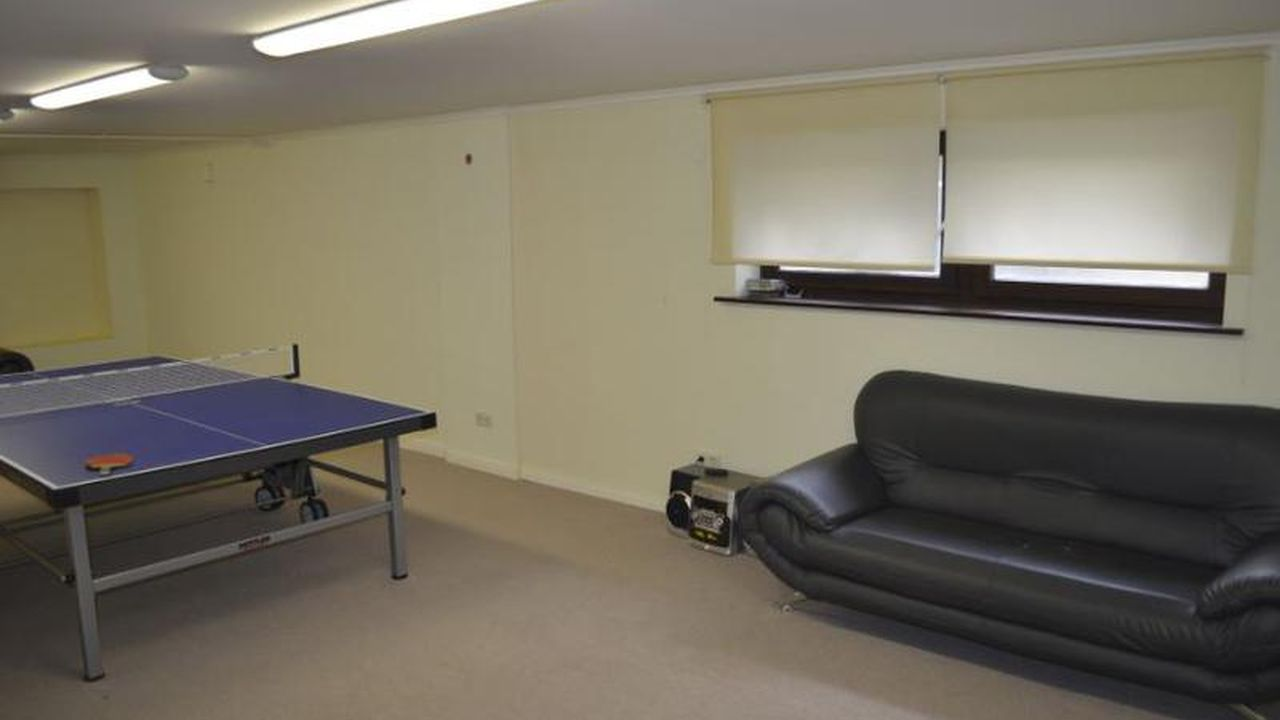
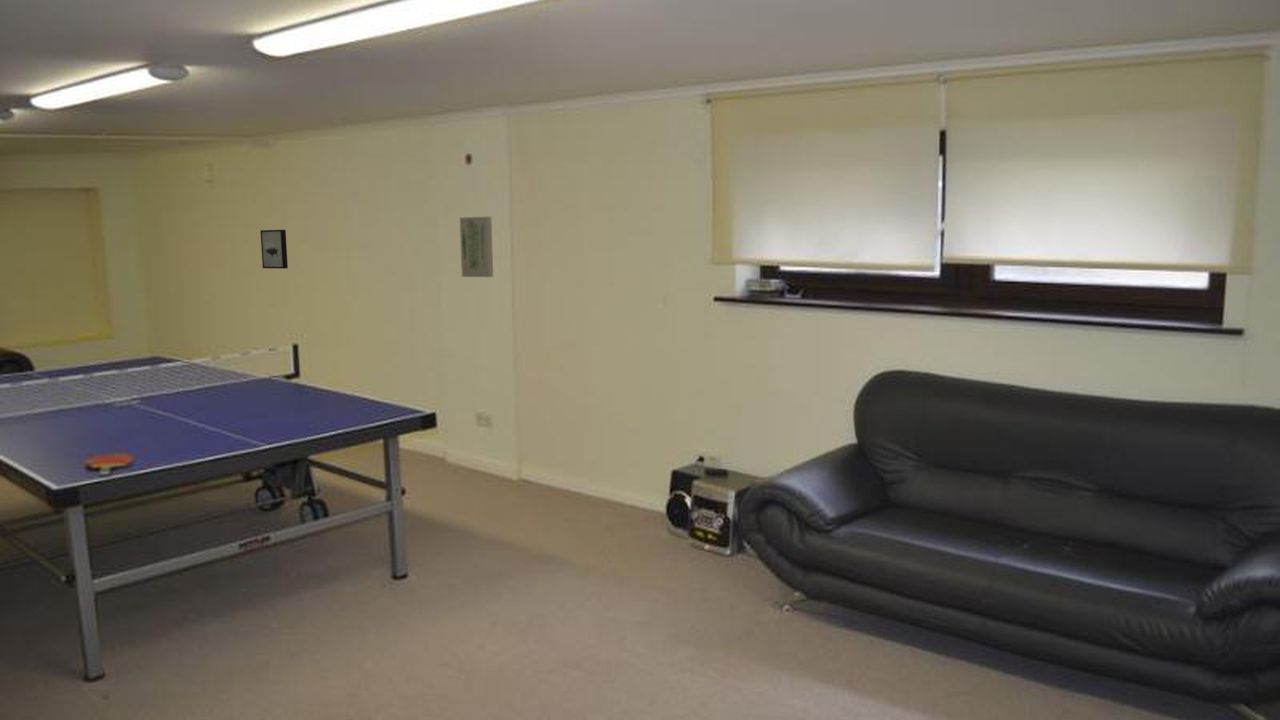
+ wall art (274, 249)
+ wall art (476, 247)
